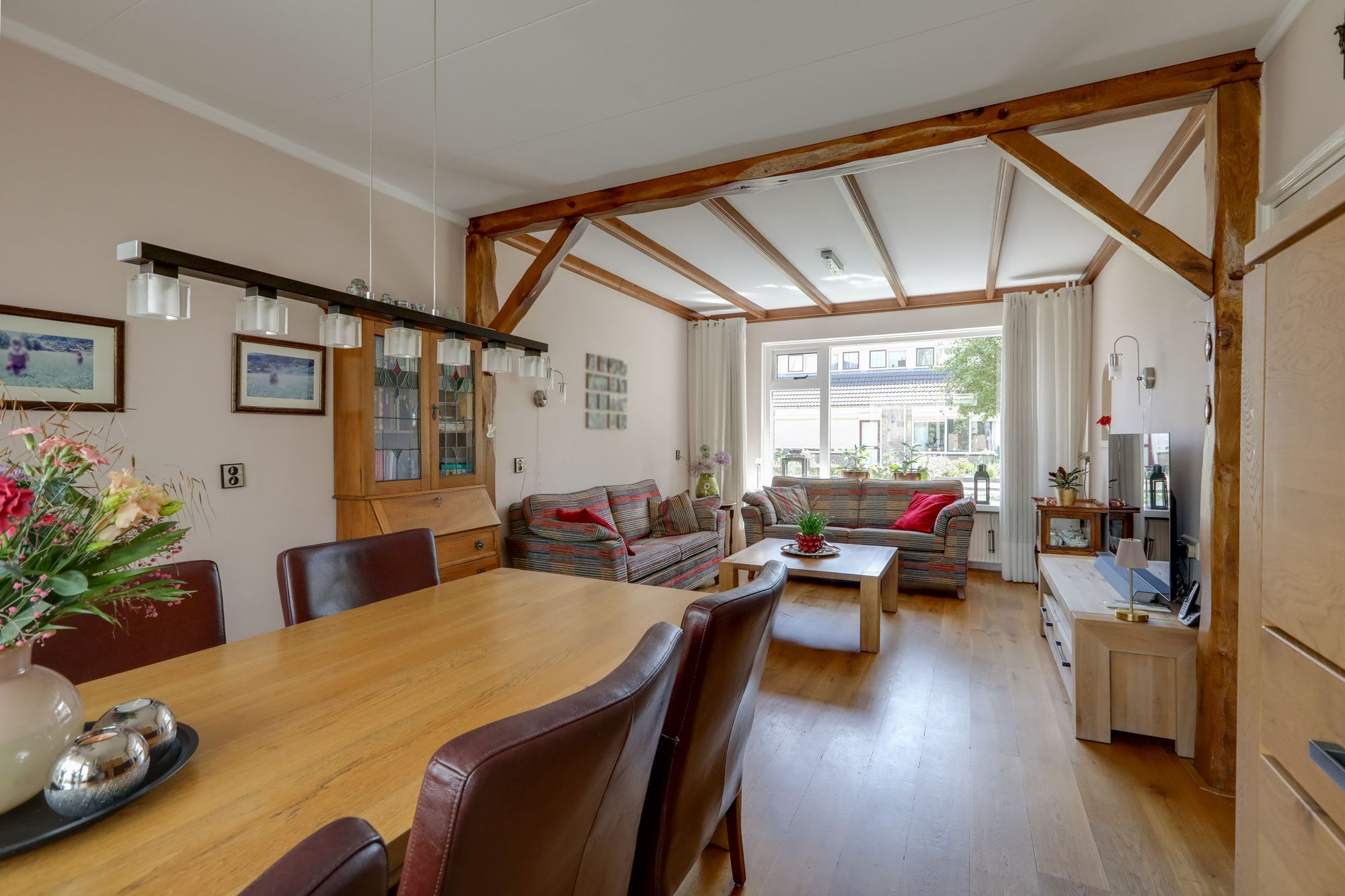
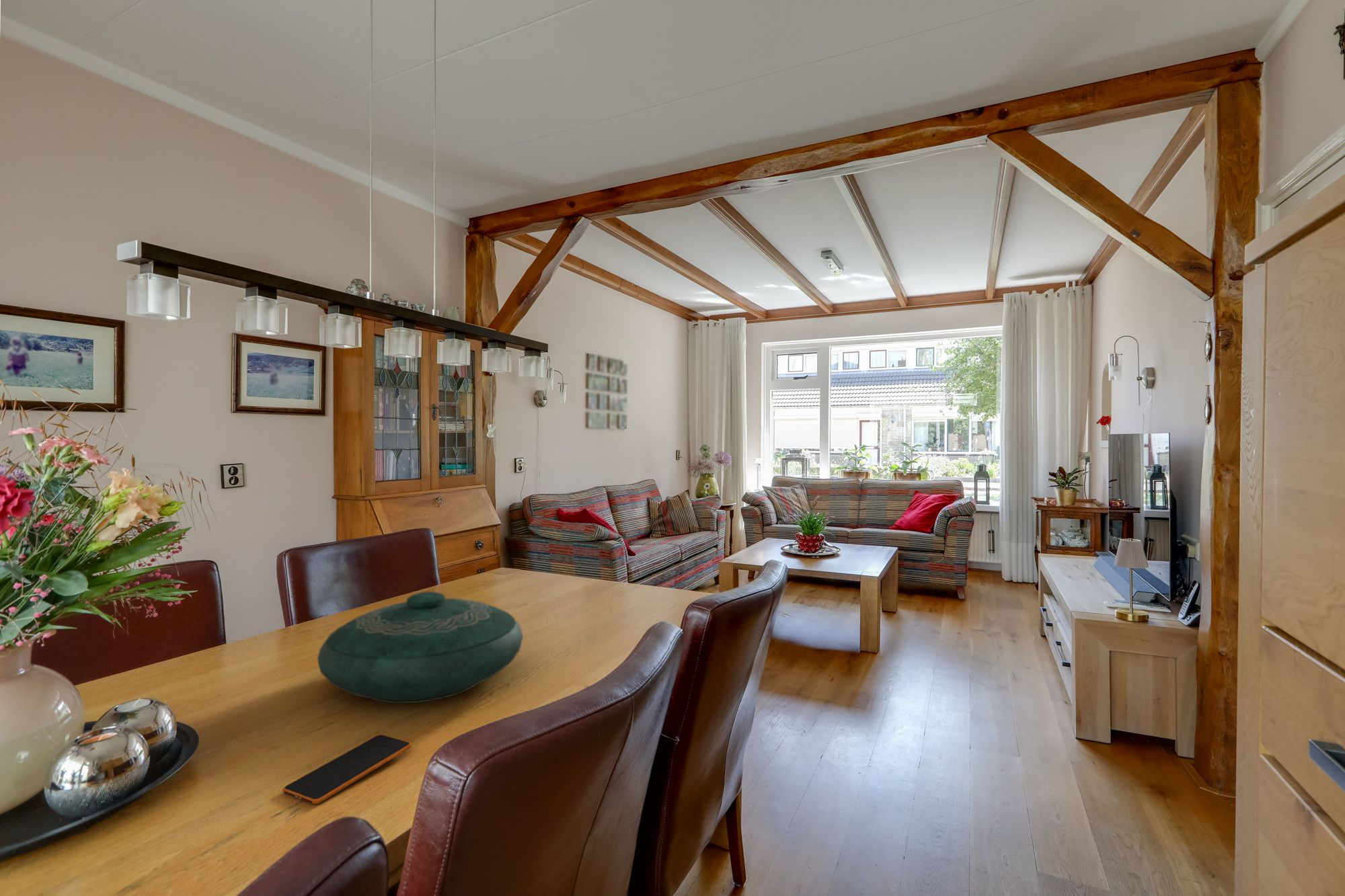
+ smartphone (351, 766)
+ decorative bowl (426, 636)
